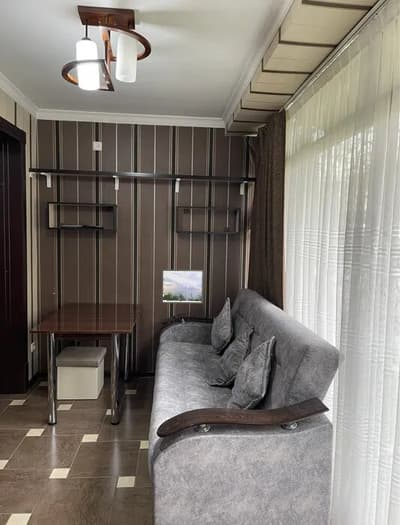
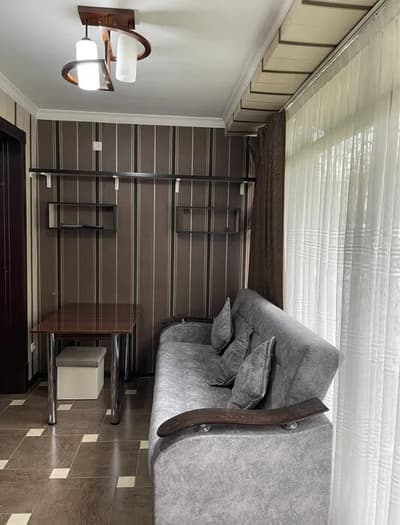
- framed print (182, 286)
